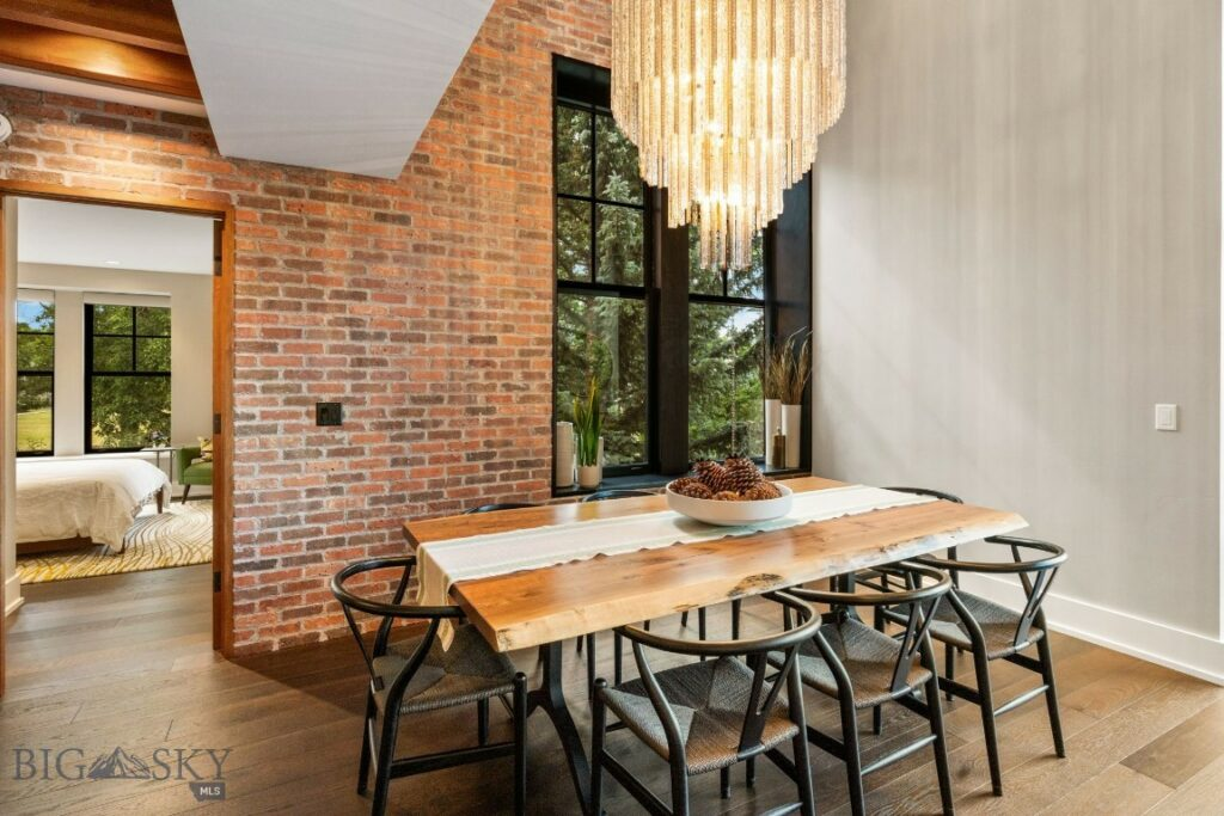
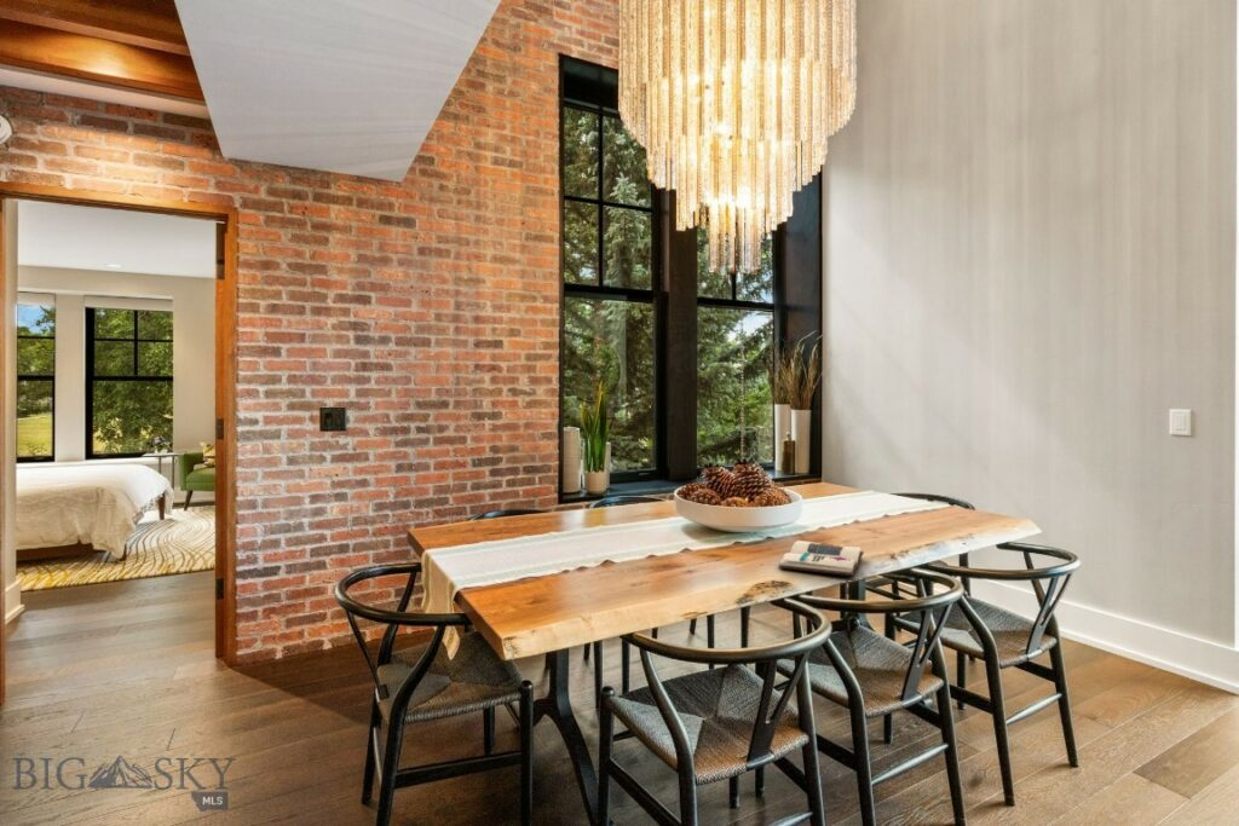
+ book (822, 555)
